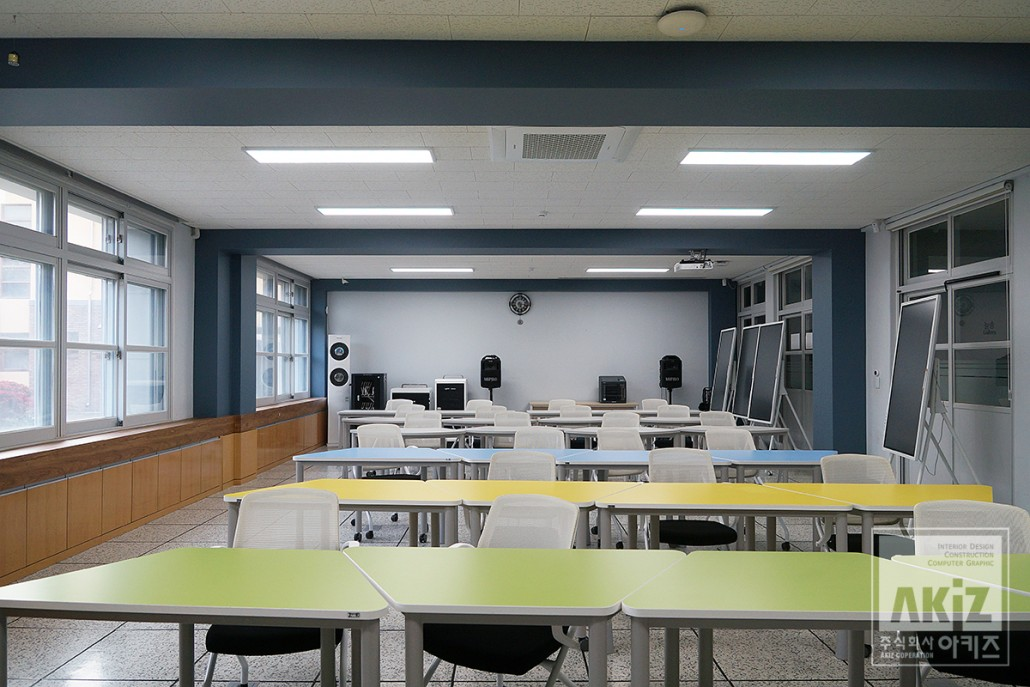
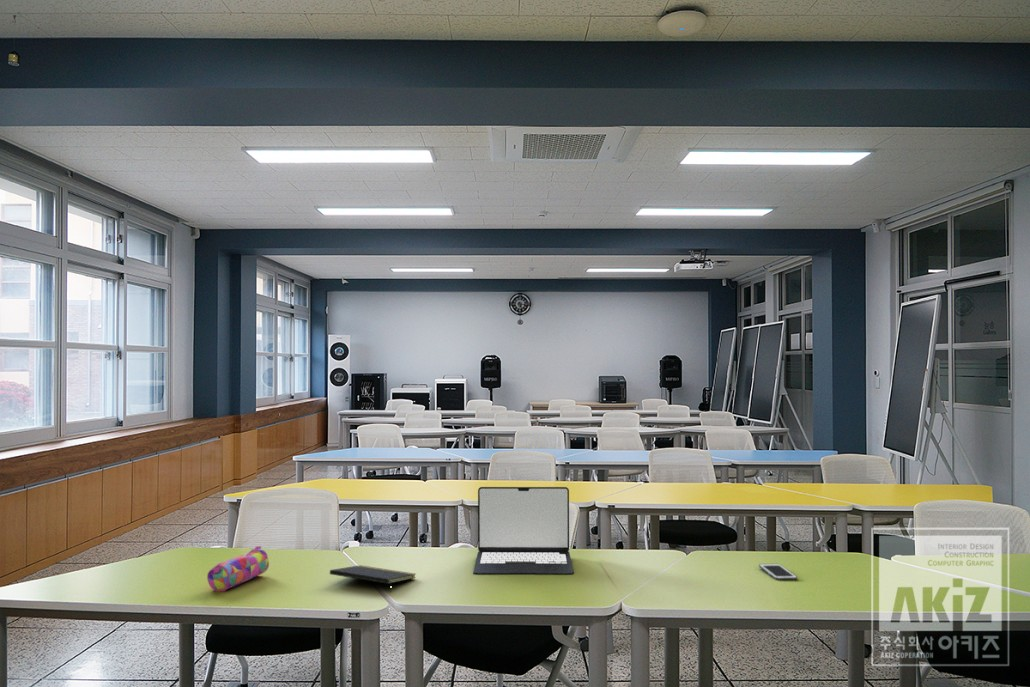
+ cell phone (777, 571)
+ pencil case (239, 568)
+ notepad (373, 574)
+ laptop (523, 529)
